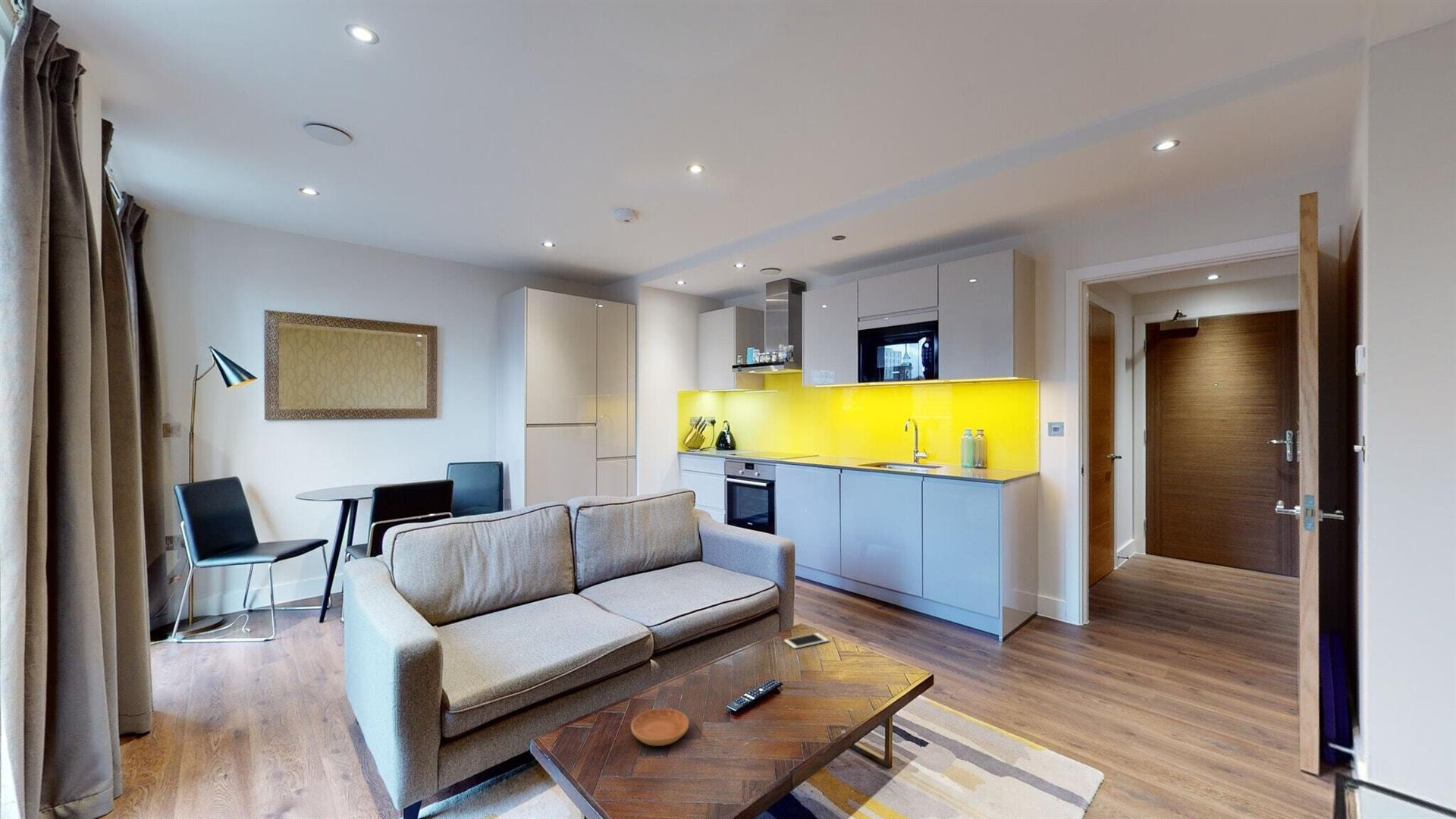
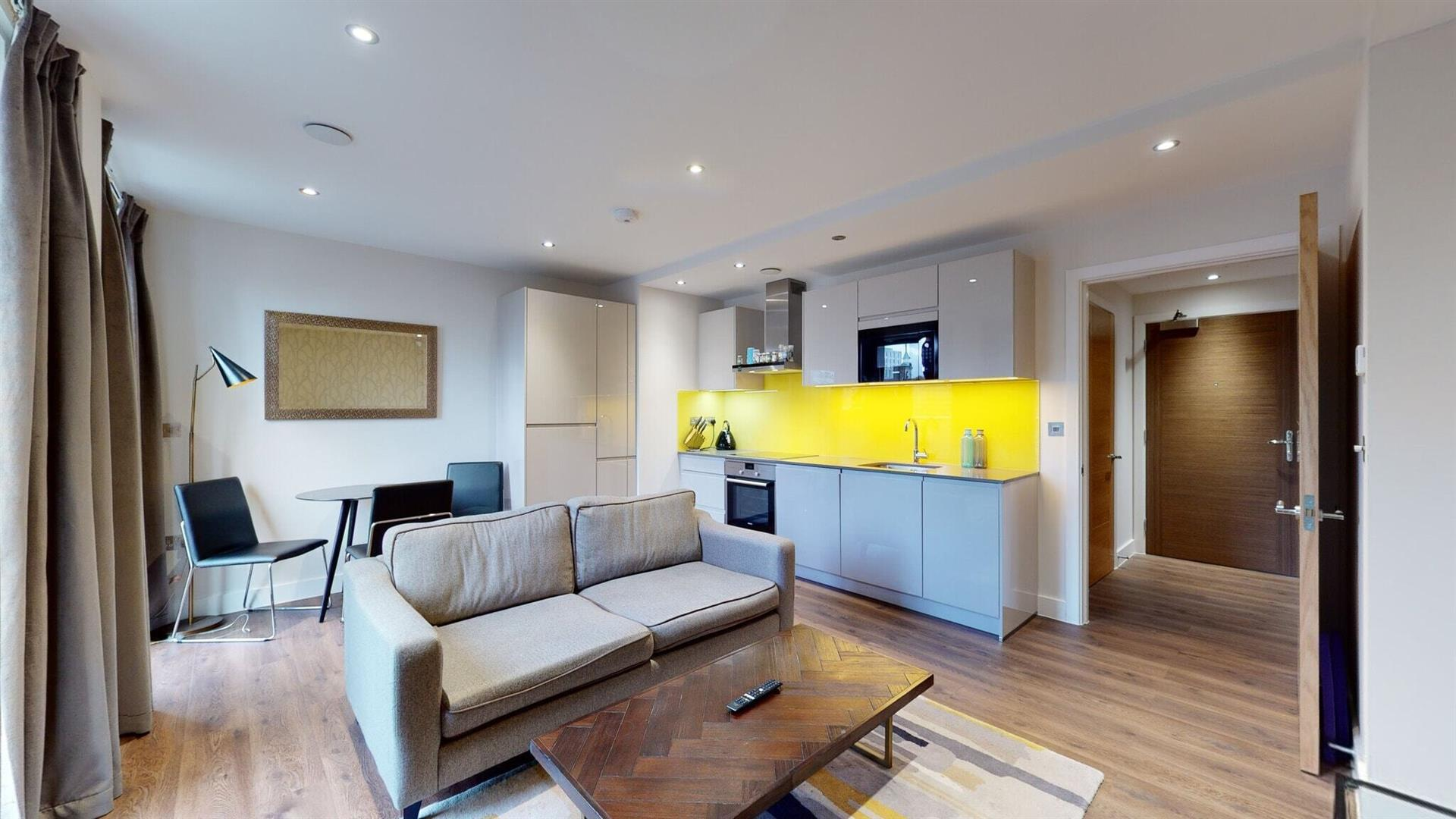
- cell phone (806, 640)
- saucer (660, 727)
